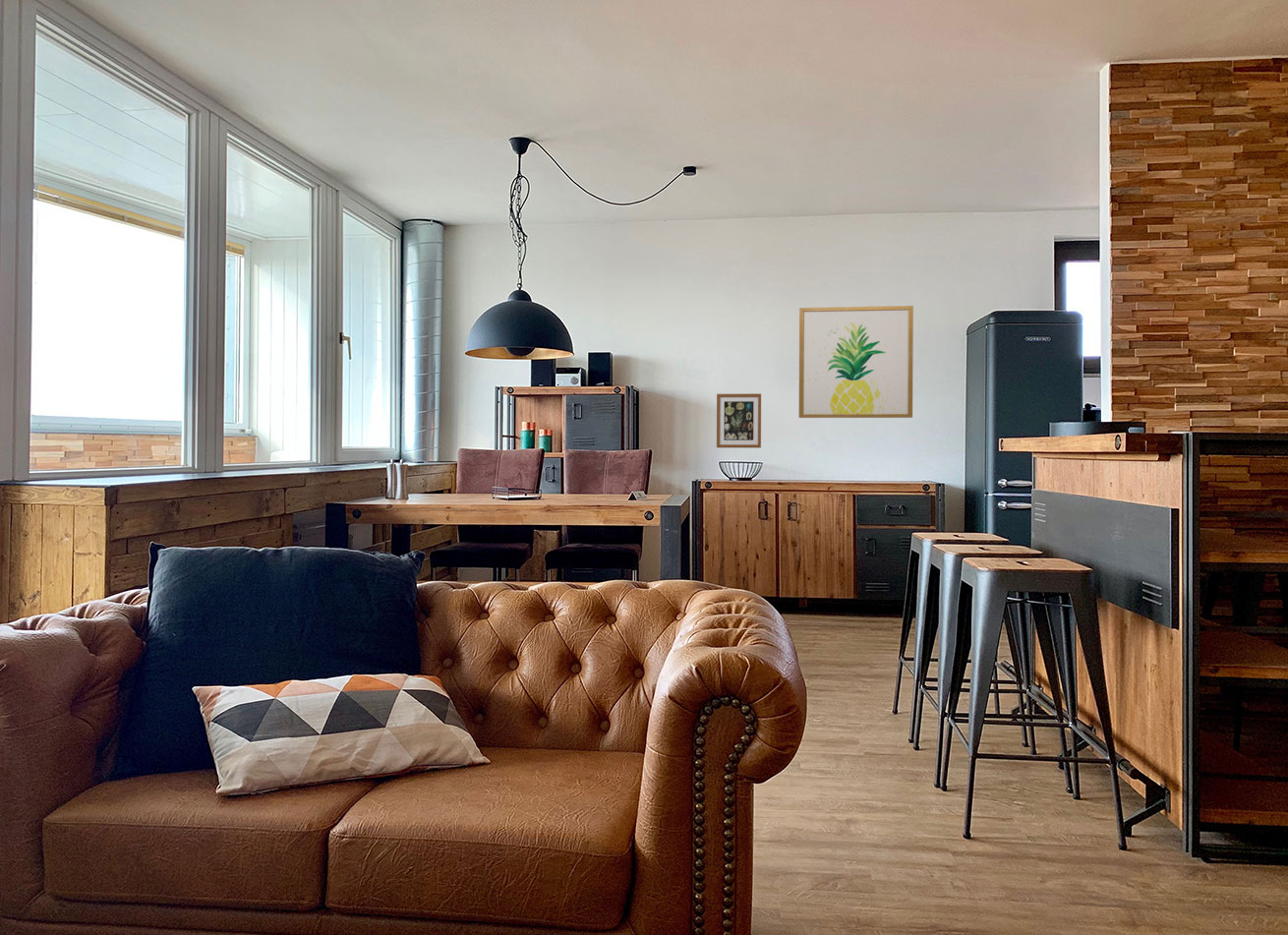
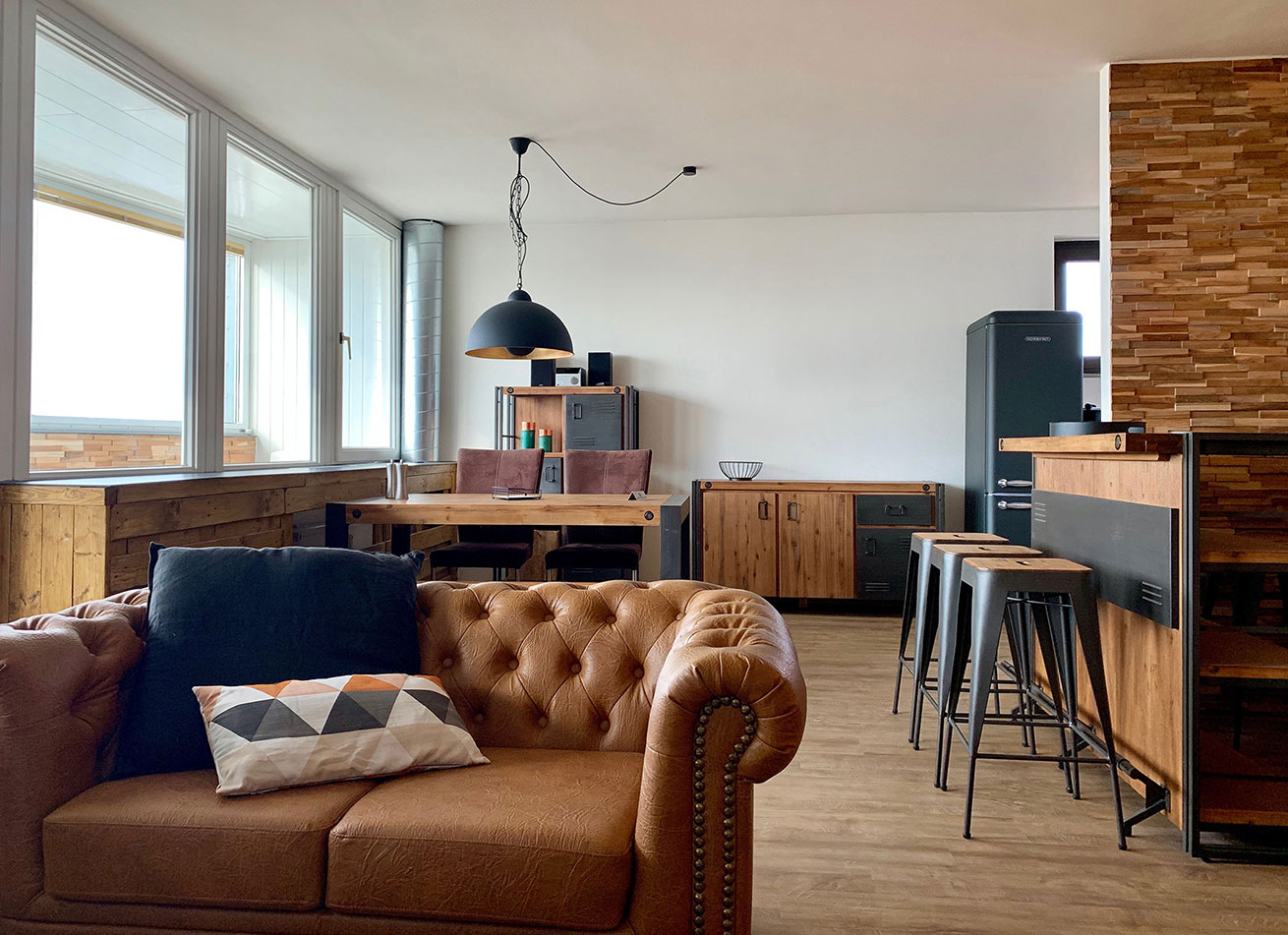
- wall art (738, 421)
- wall art (854, 362)
